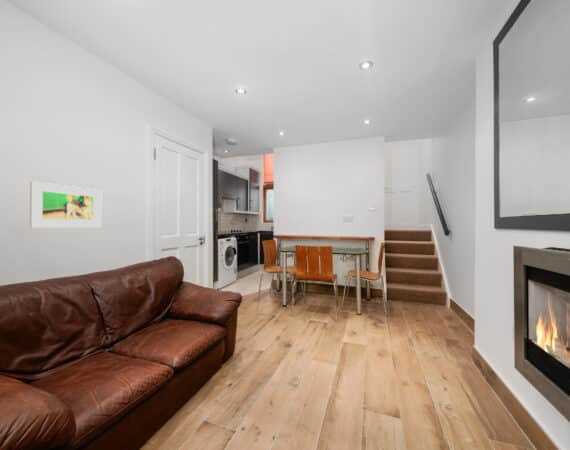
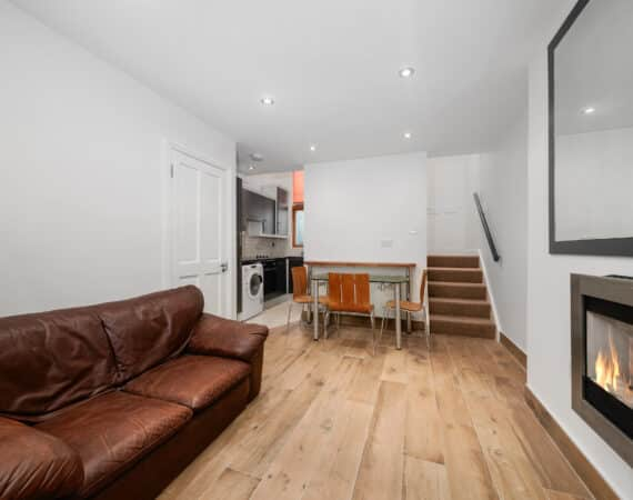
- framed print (69, 206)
